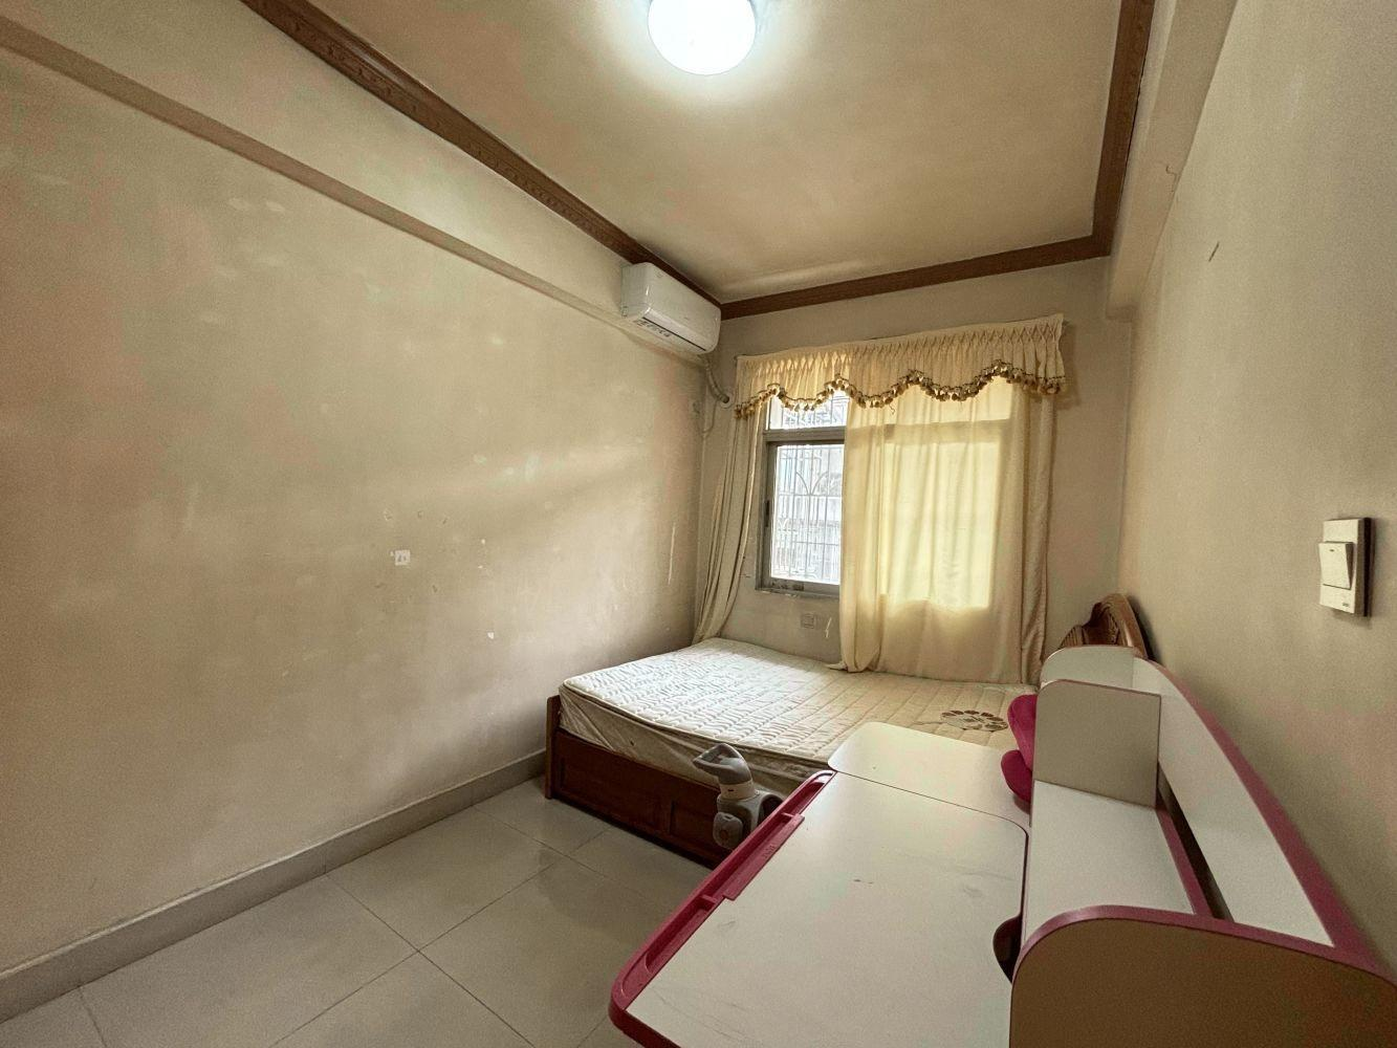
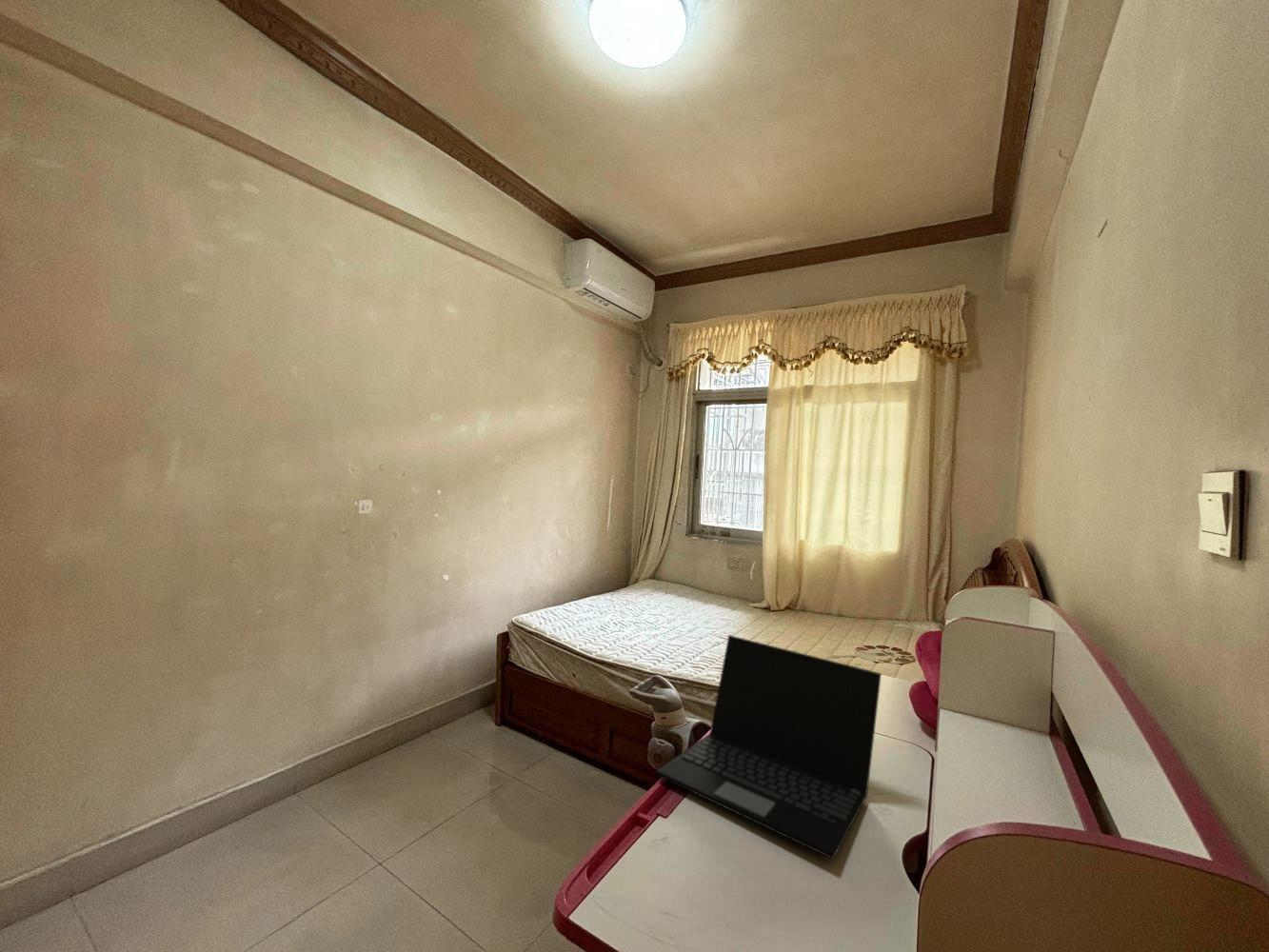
+ laptop (770, 724)
